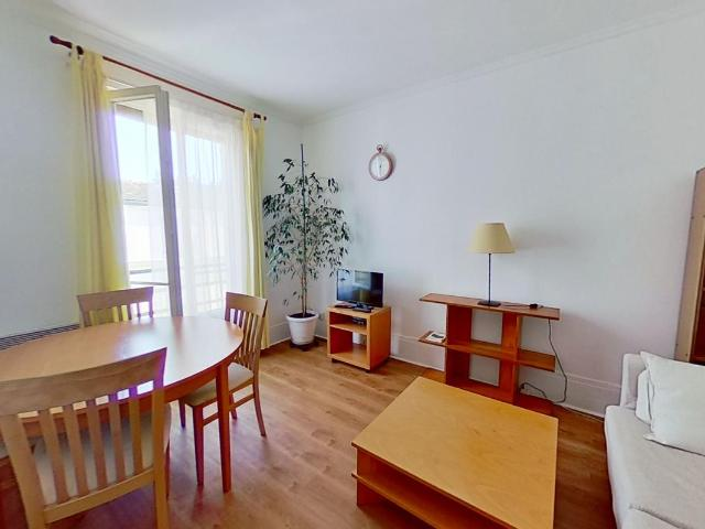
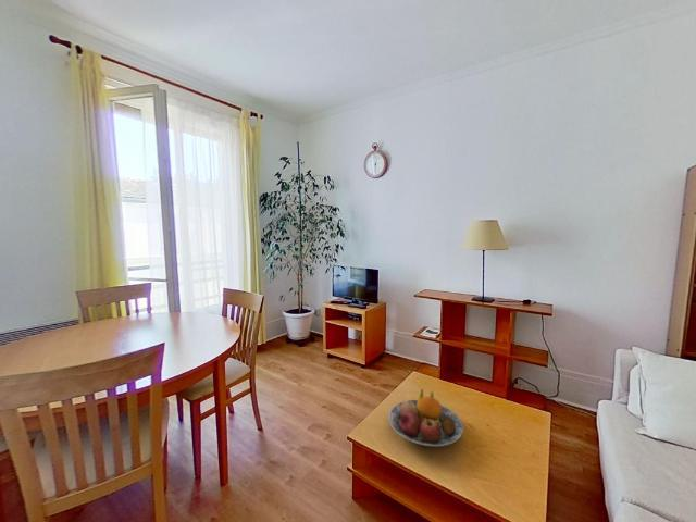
+ fruit bowl (424, 417)
